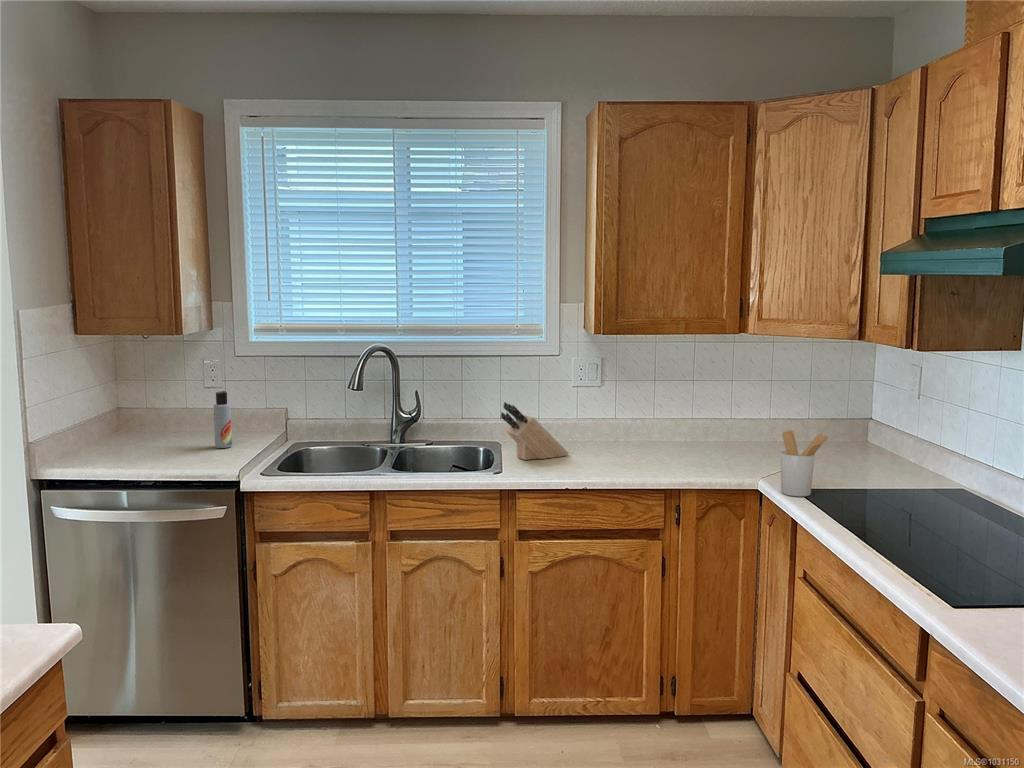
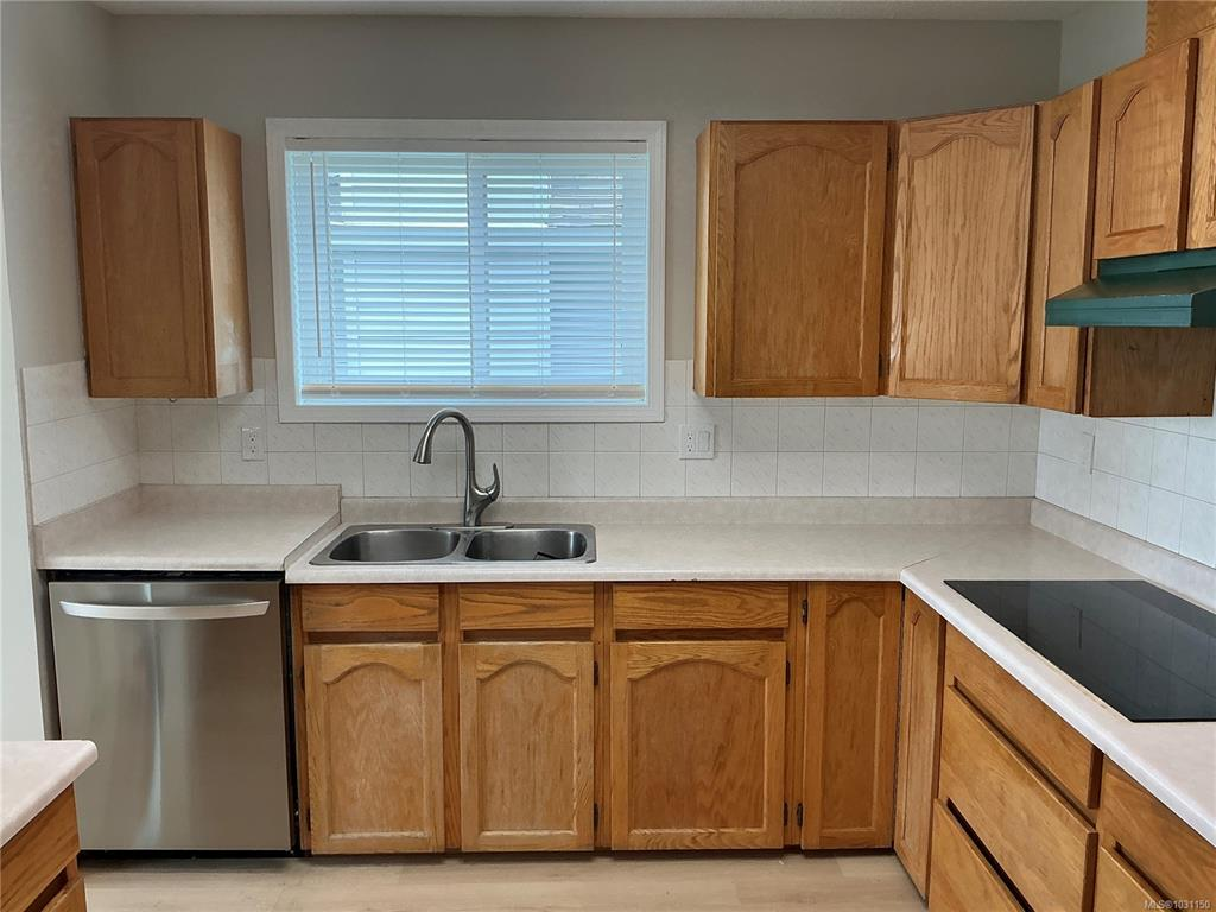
- utensil holder (804, 462)
- lotion bottle (222, 419)
- knife block (533, 429)
